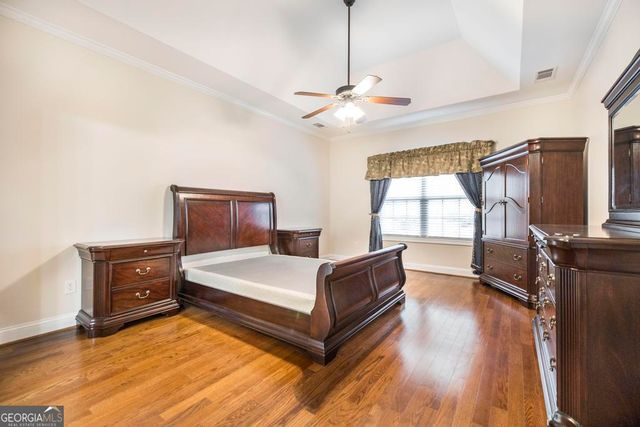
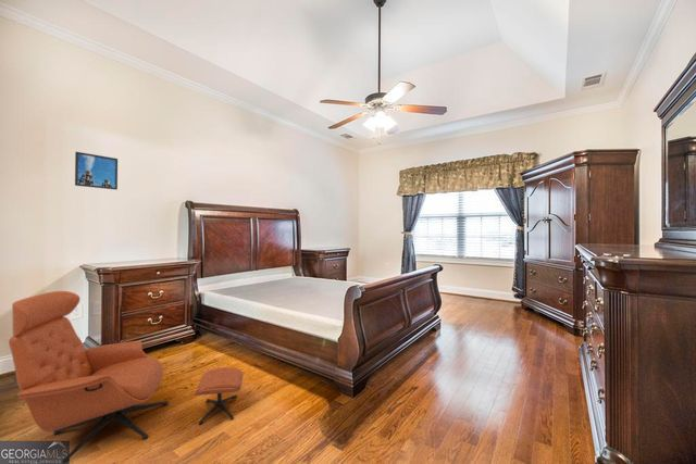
+ armchair (146, 355)
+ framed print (97, 171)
